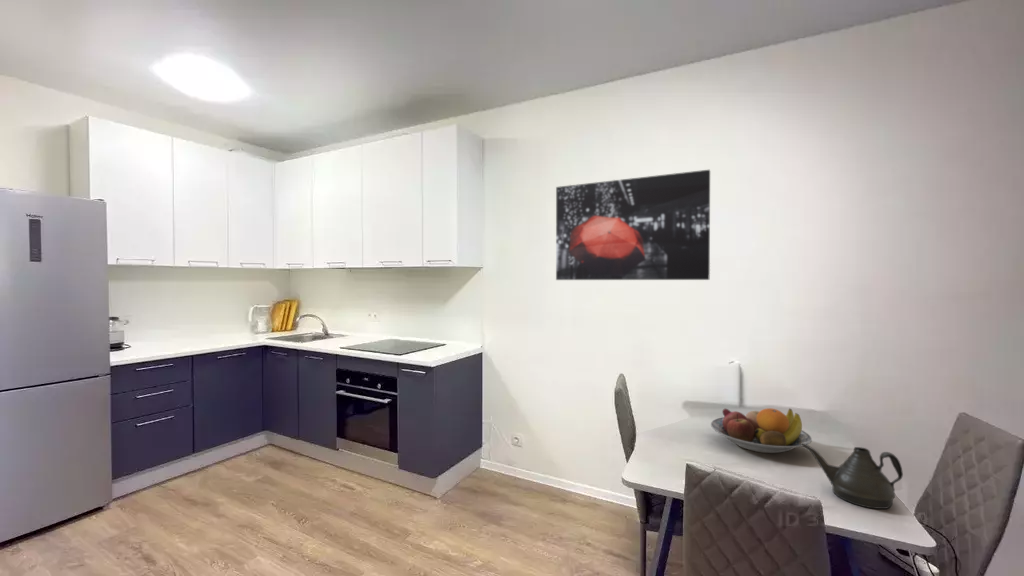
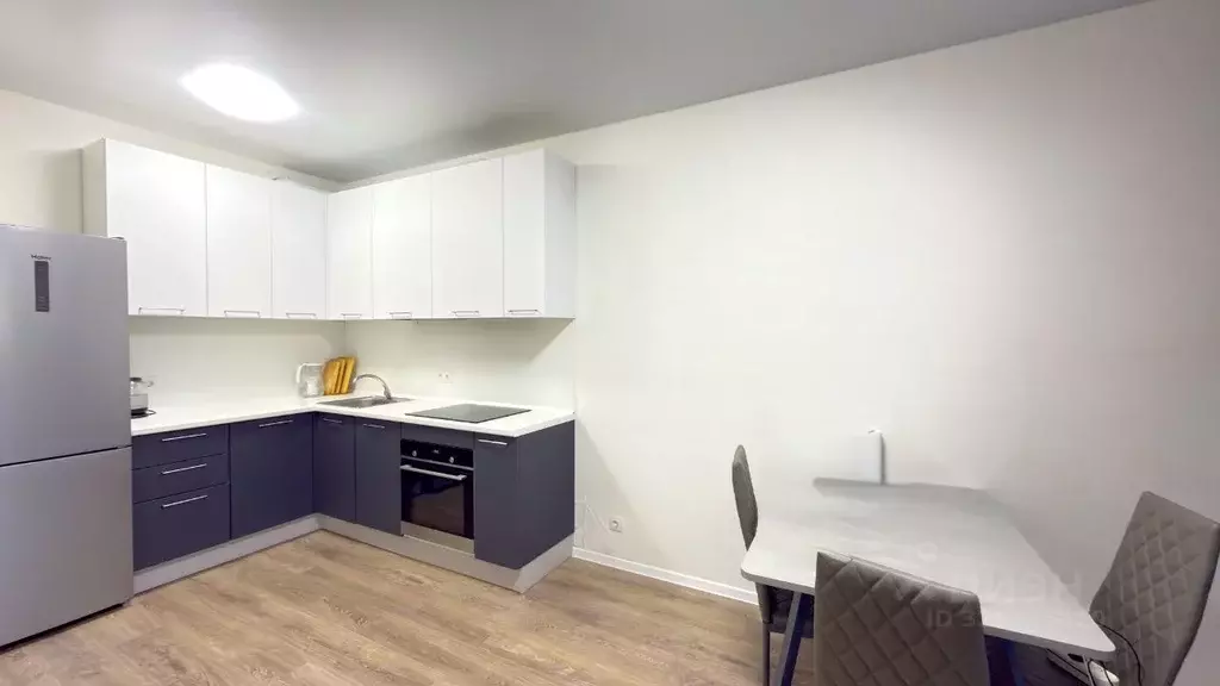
- wall art (626, 229)
- fruit bowl (758, 426)
- teapot (848, 470)
